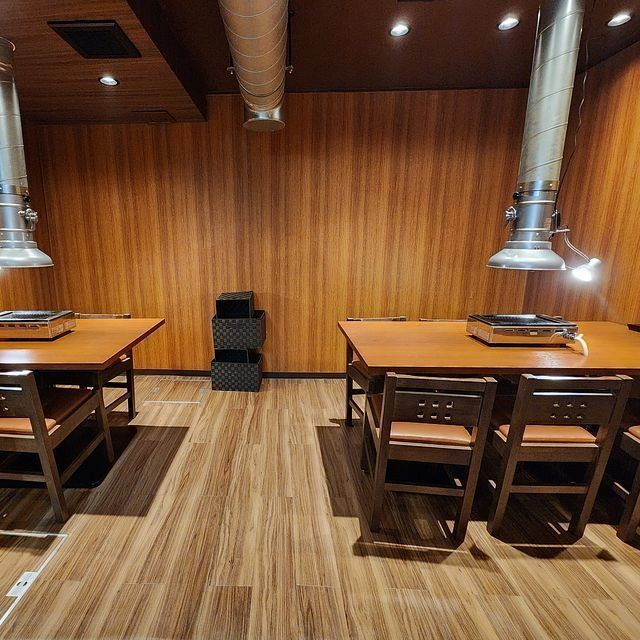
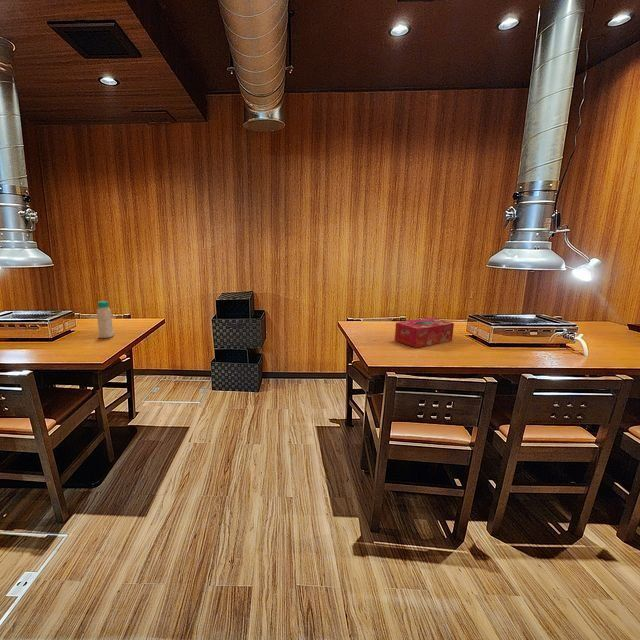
+ bottle (104, 319)
+ tissue box (424, 331)
